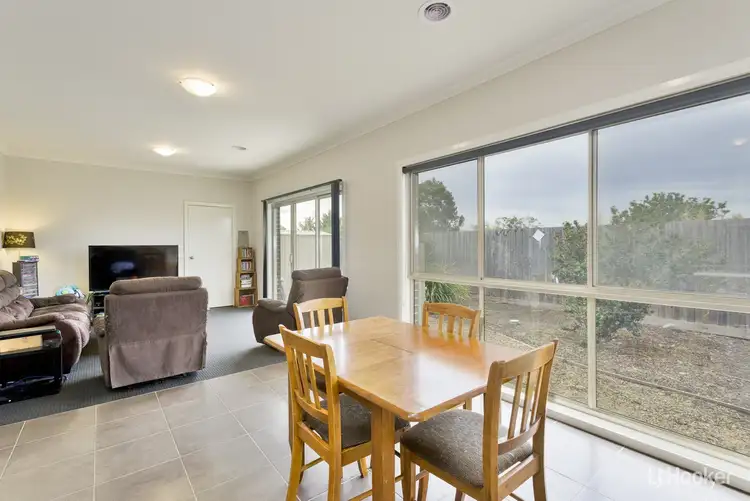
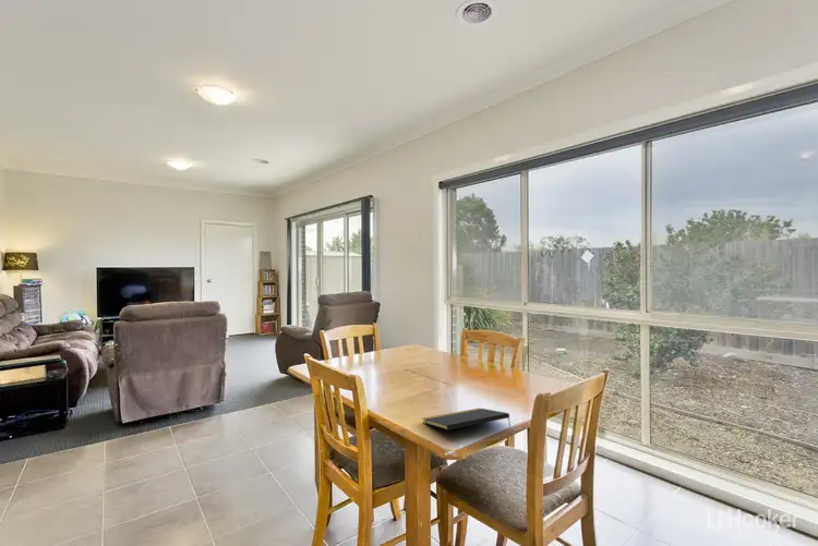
+ notepad (465, 417)
